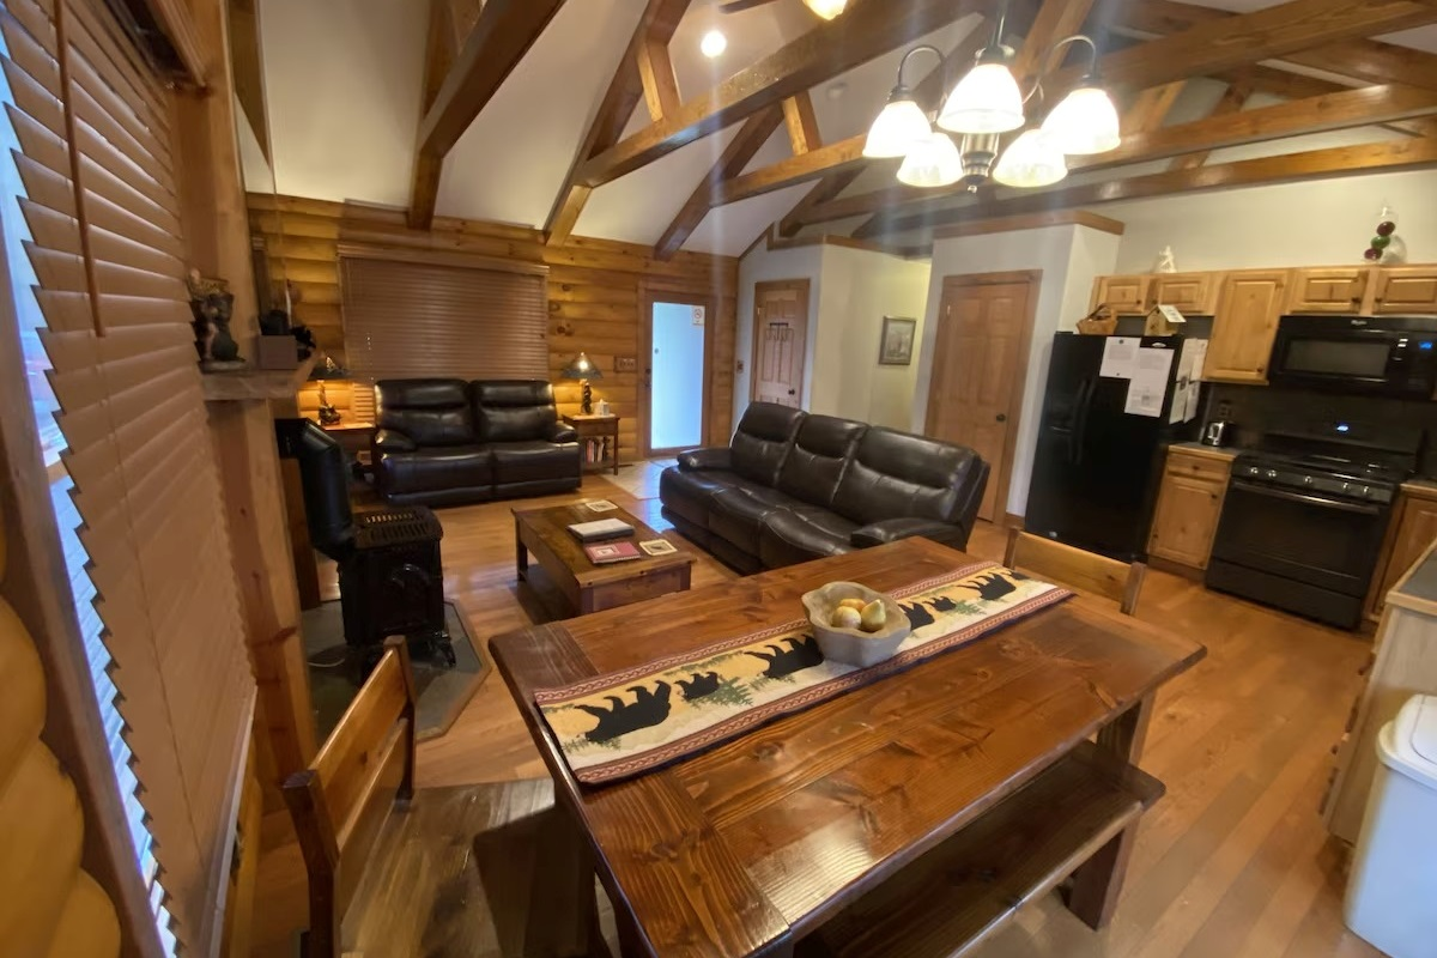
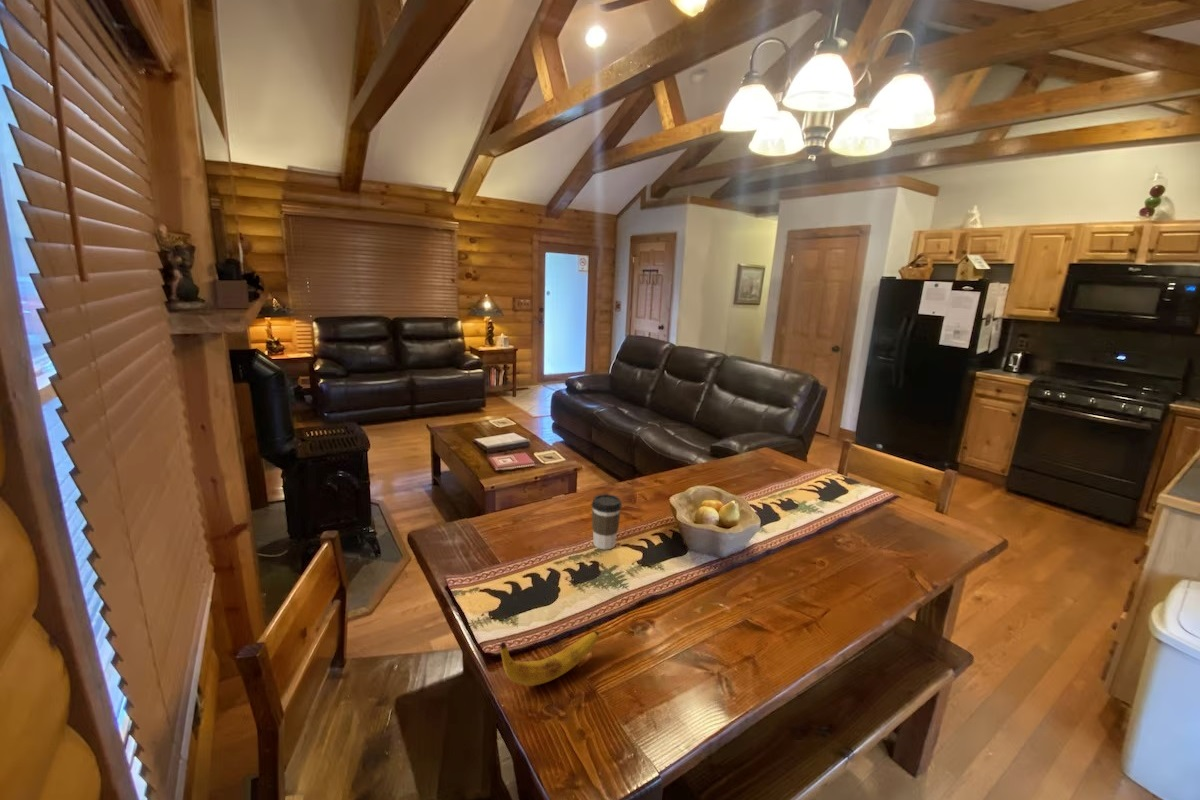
+ coffee cup (605, 522)
+ banana (555, 654)
